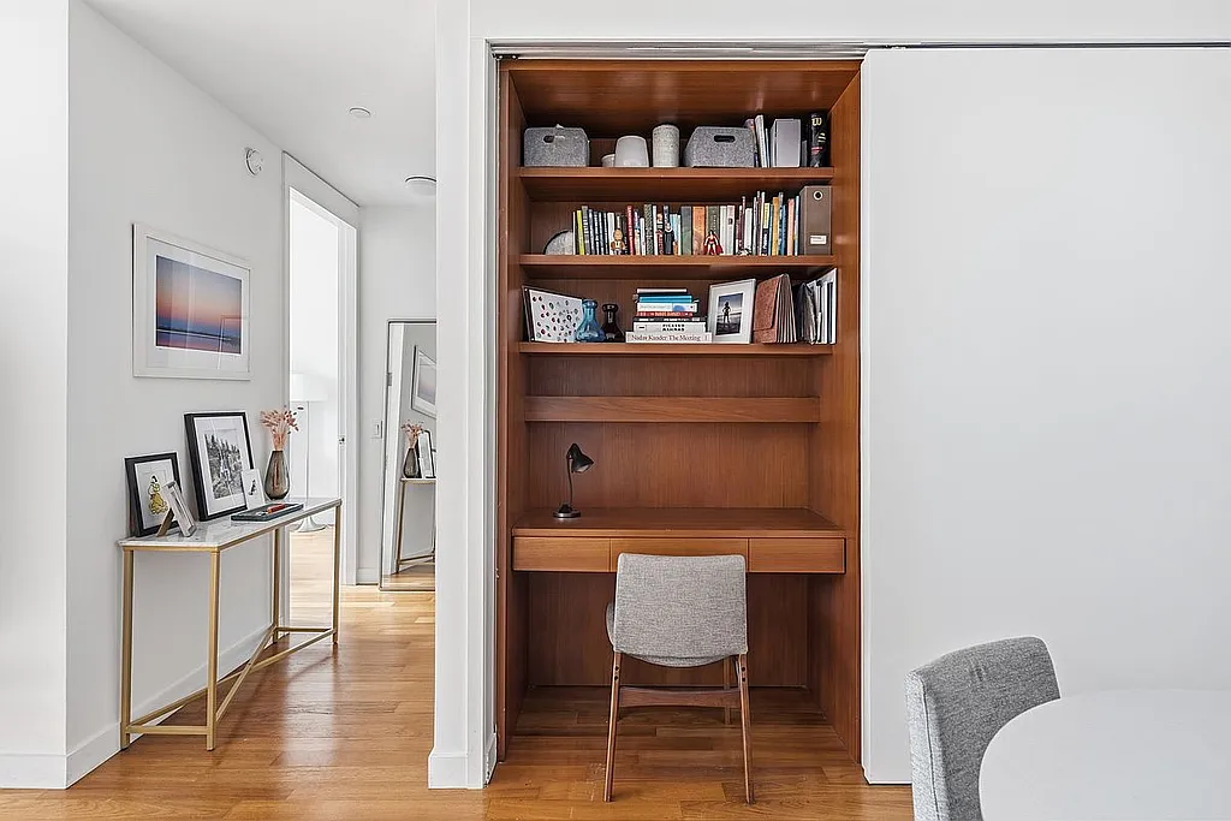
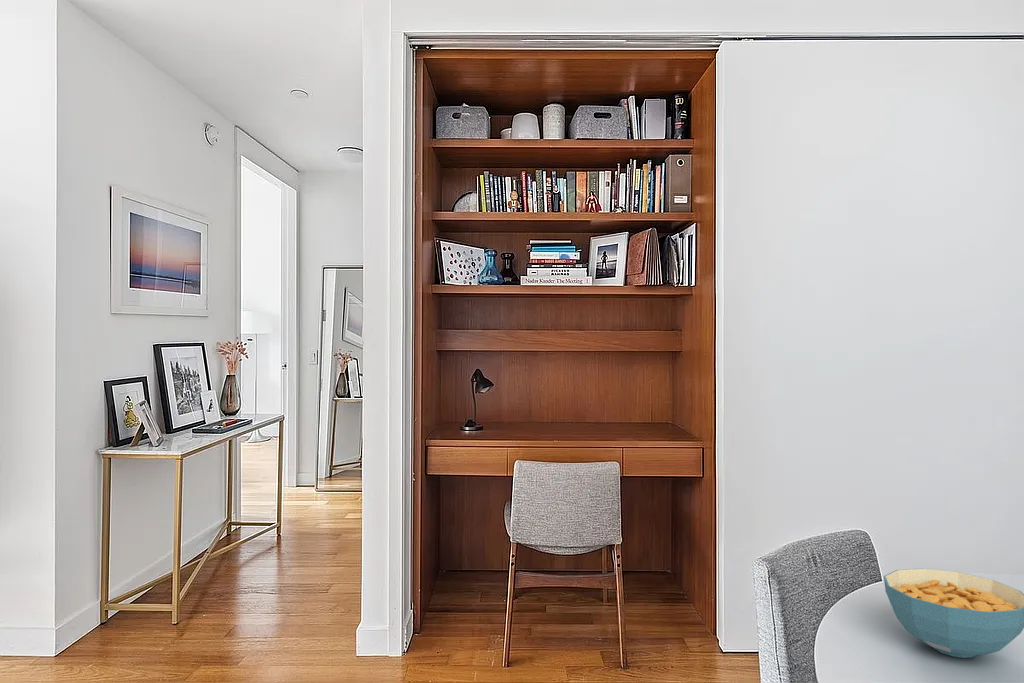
+ cereal bowl (953, 618)
